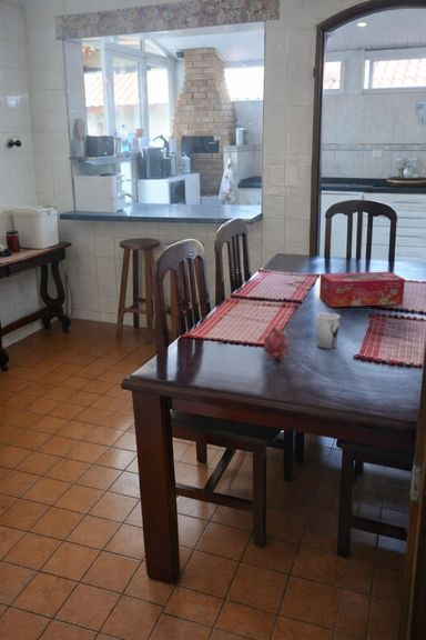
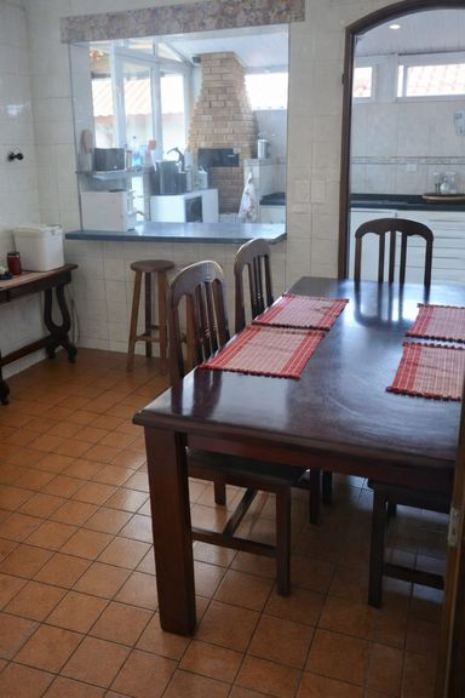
- cup (327, 330)
- tissue box (361, 288)
- fruit (276, 341)
